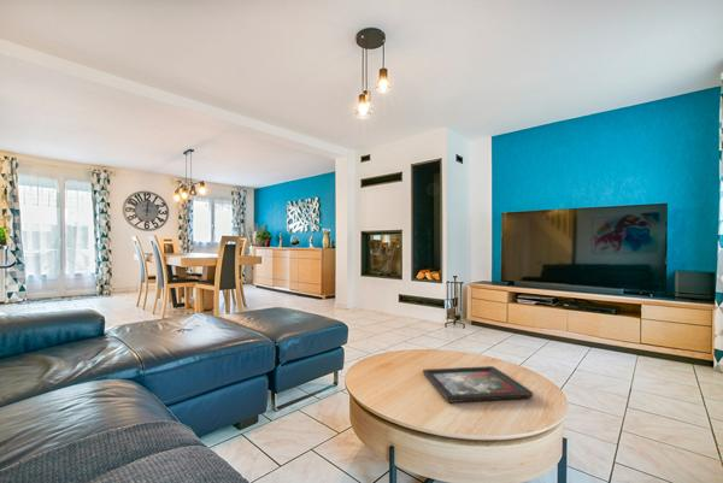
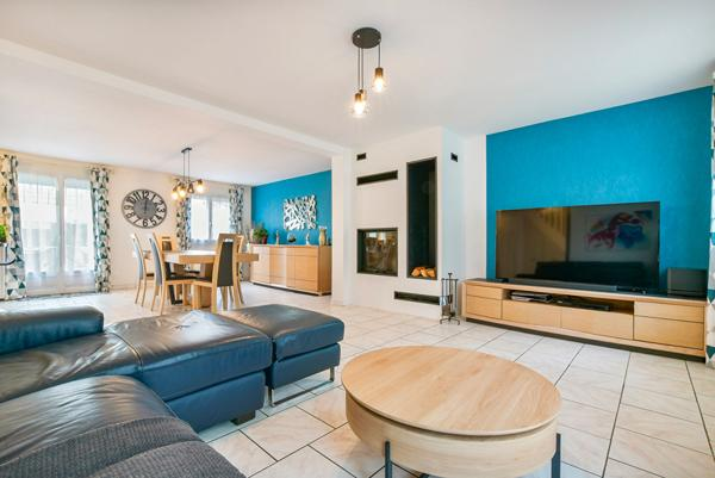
- decorative tray (472, 381)
